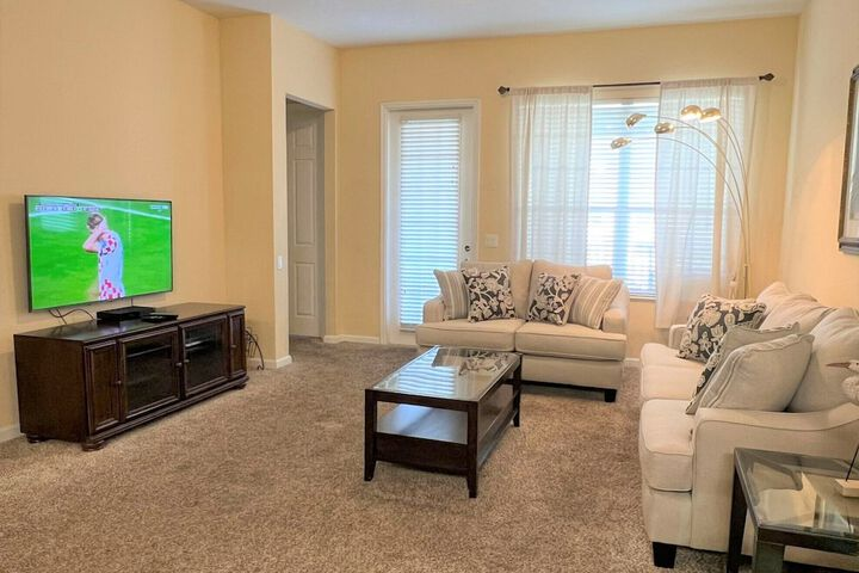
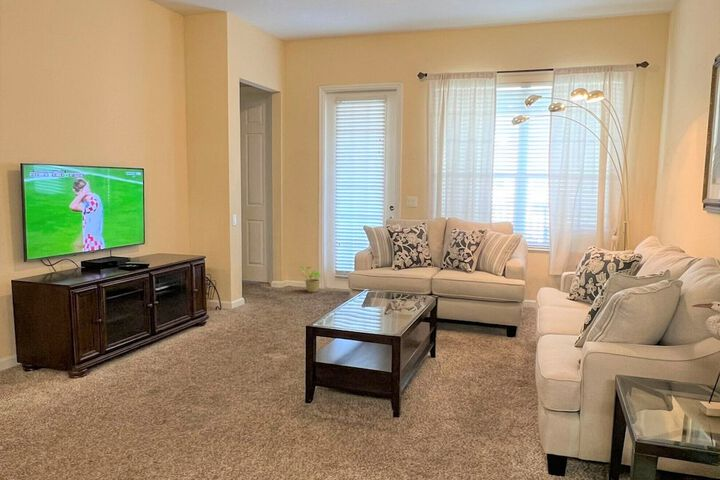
+ potted plant (311, 278)
